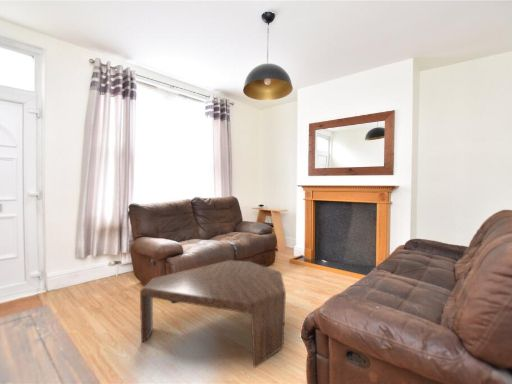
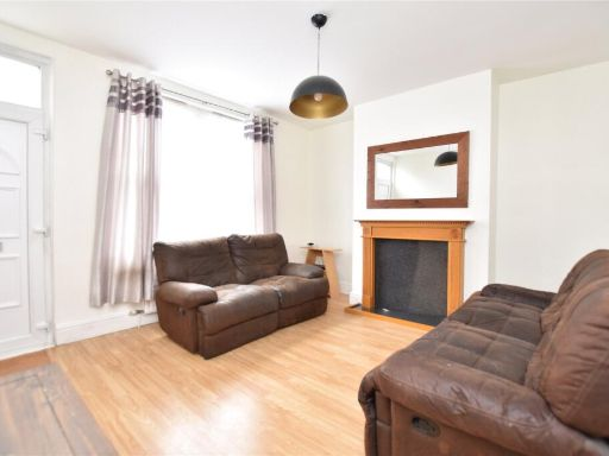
- coffee table (217, 304)
